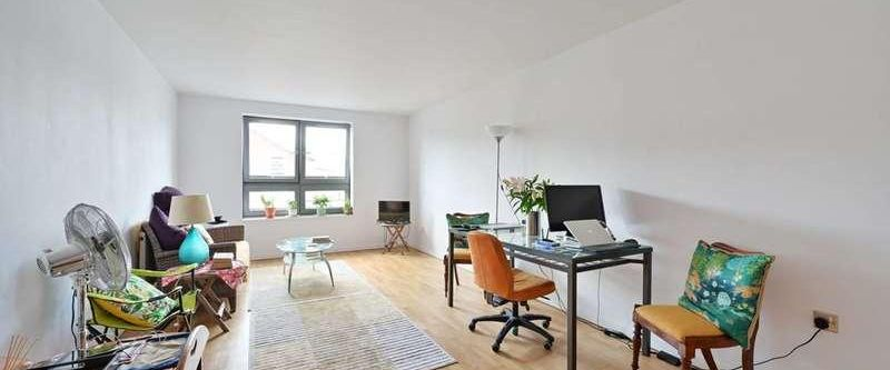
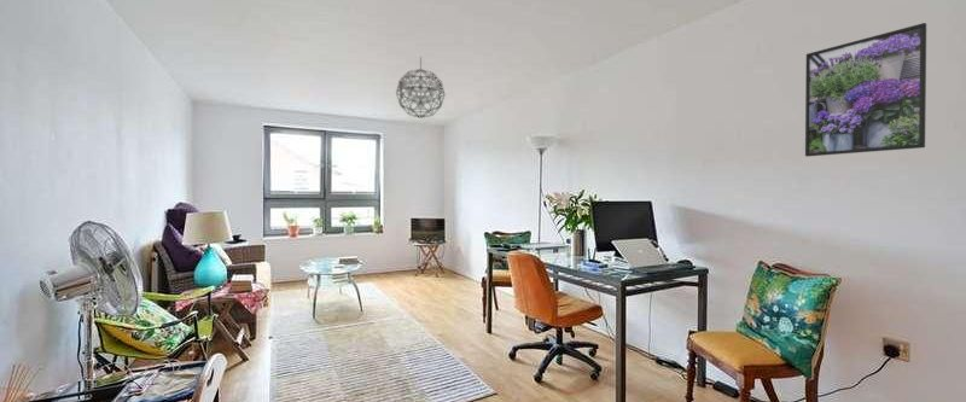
+ pendant light (420, 87)
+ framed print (860, 95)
